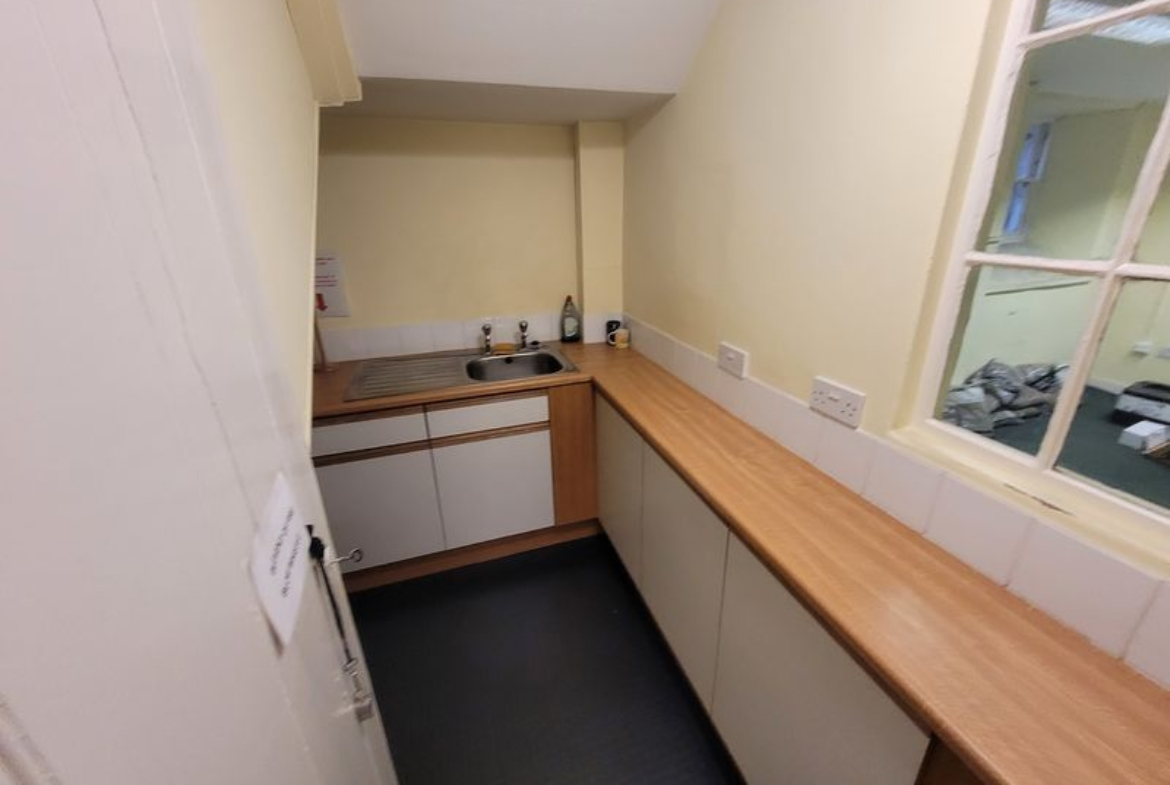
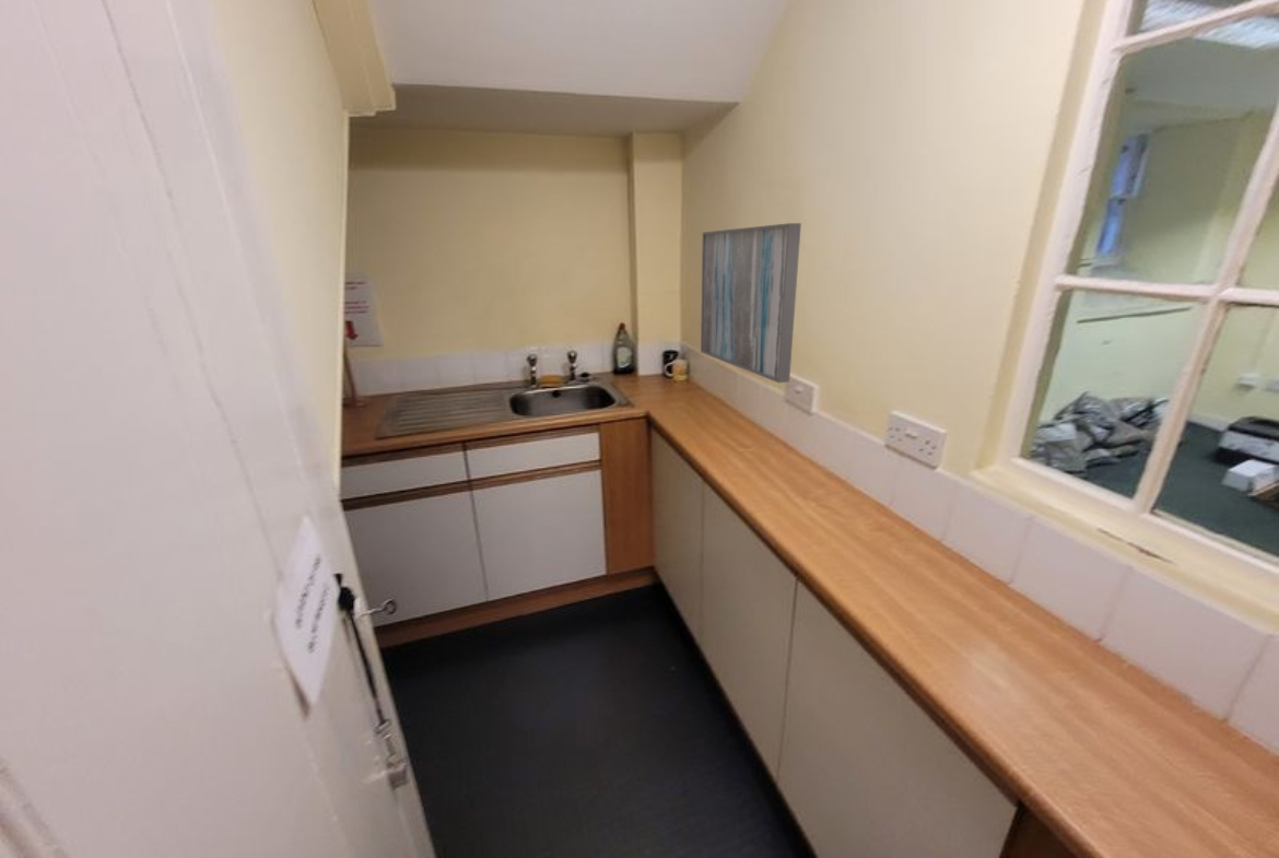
+ wall art (741, 299)
